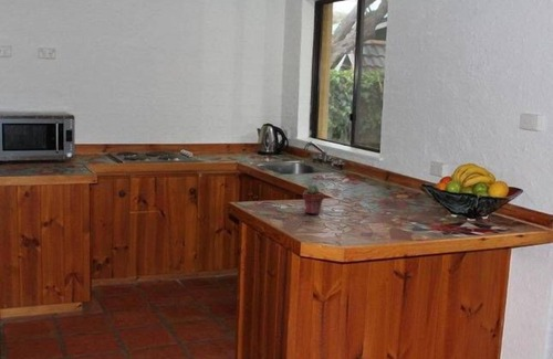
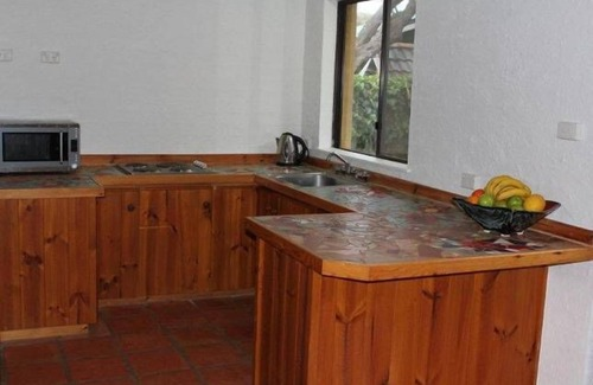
- potted succulent (313, 199)
